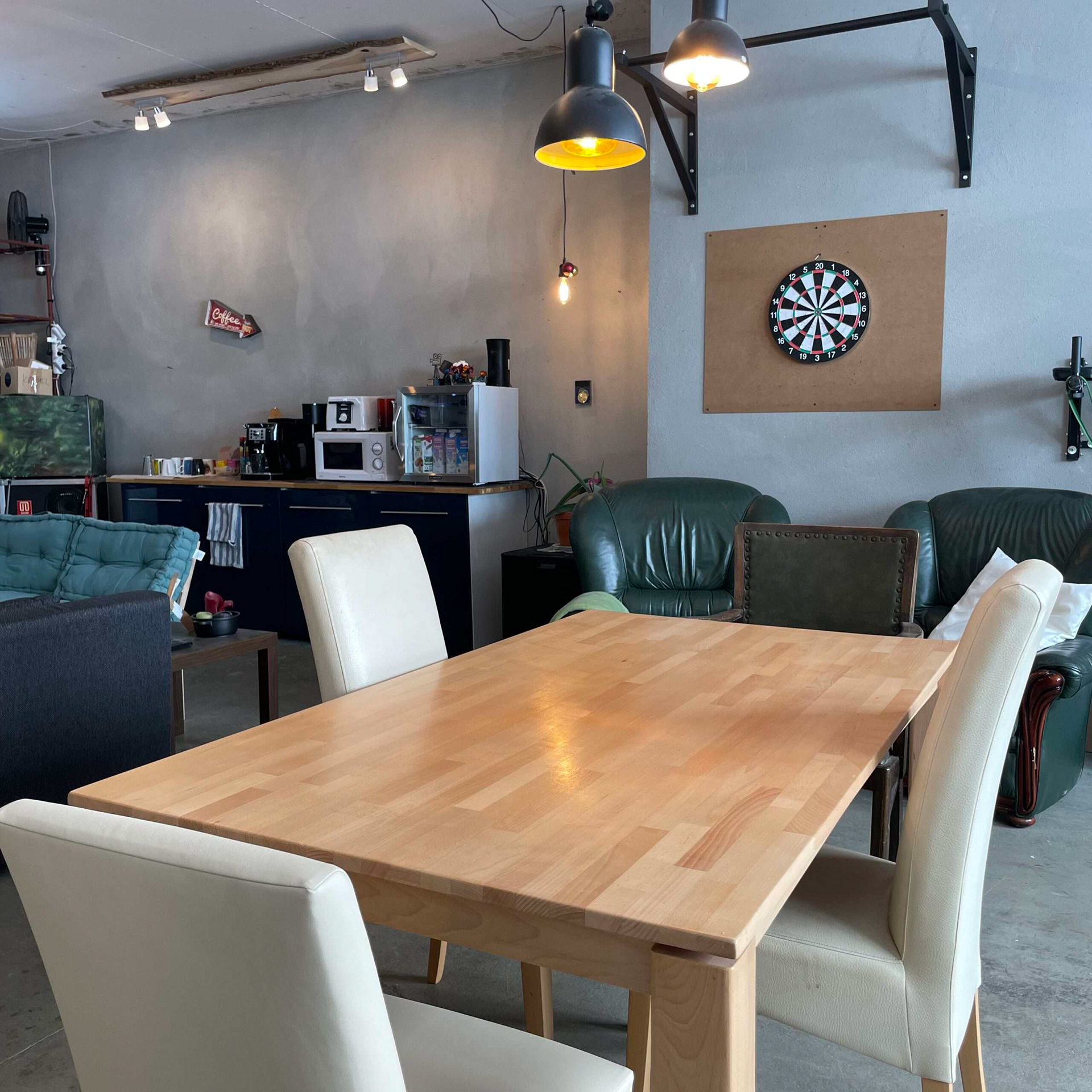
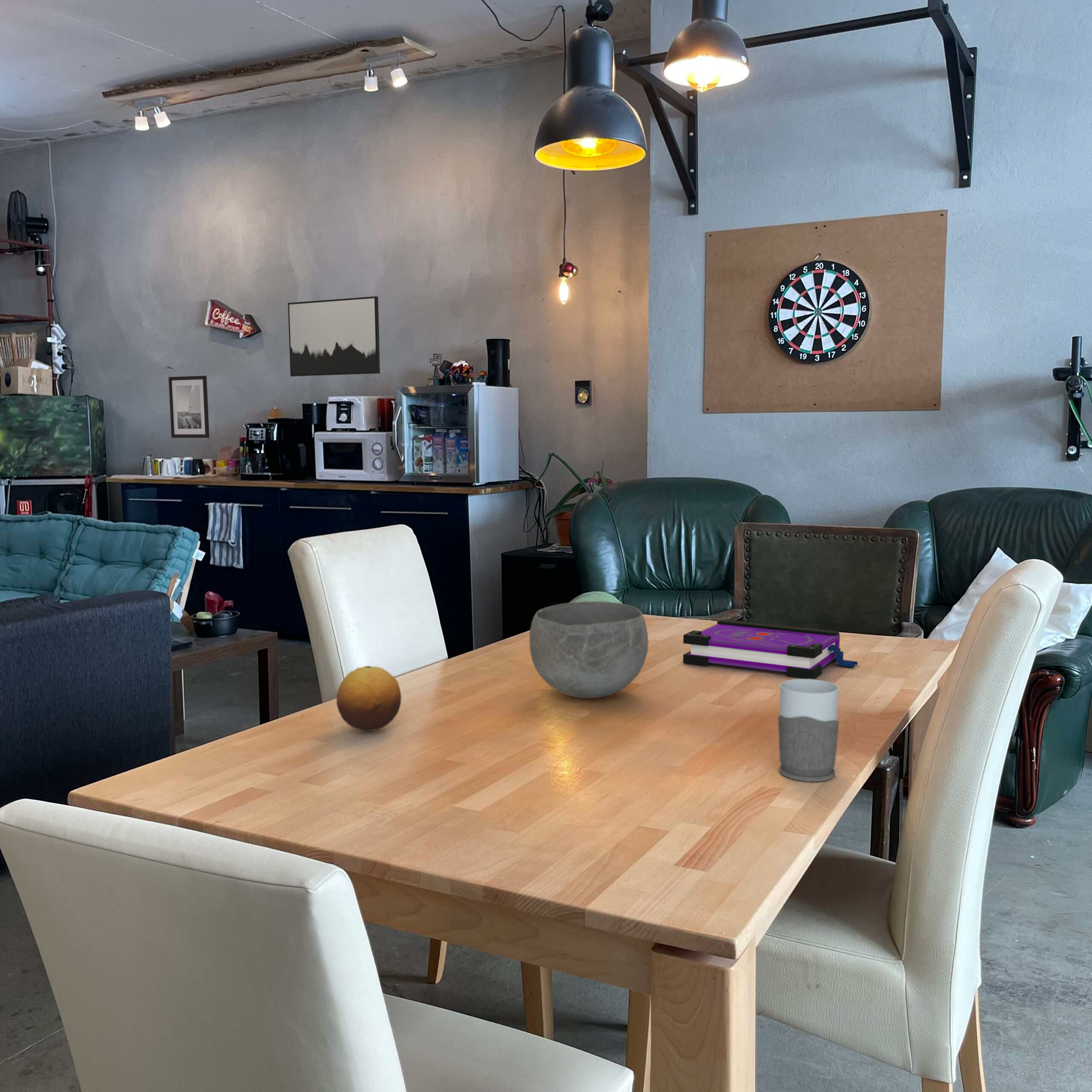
+ fruit (369, 698)
+ wall art (189, 407)
+ mug (809, 725)
+ wall art (333, 337)
+ bowl (589, 652)
+ board game (773, 648)
